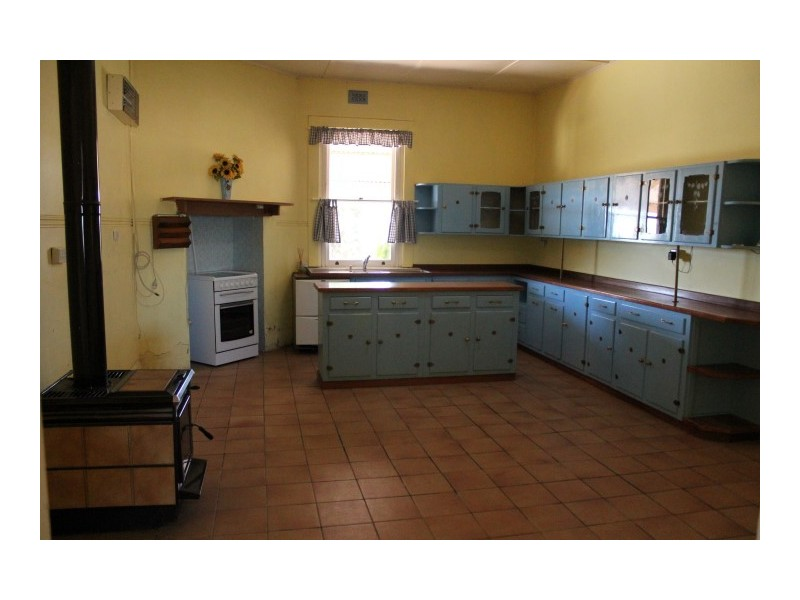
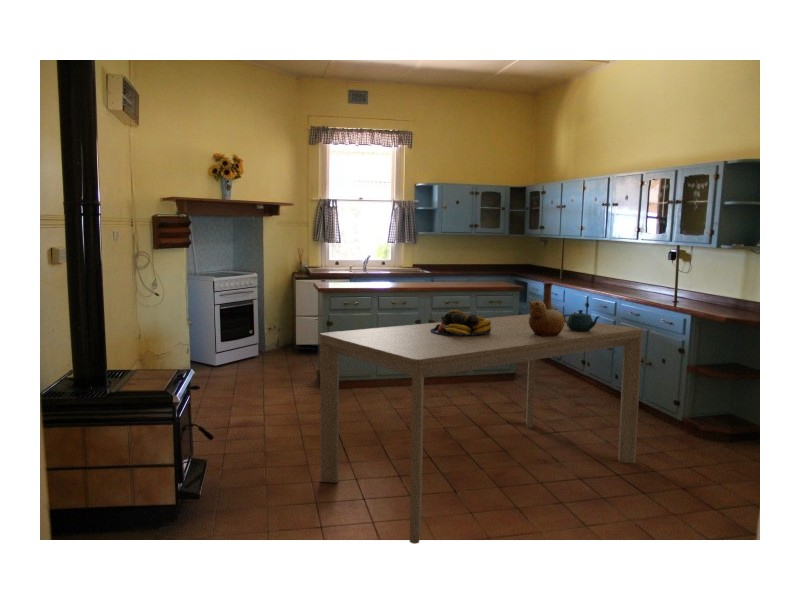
+ dining table (479, 368)
+ fruit bowl (460, 320)
+ teapot (581, 320)
+ vase (544, 308)
